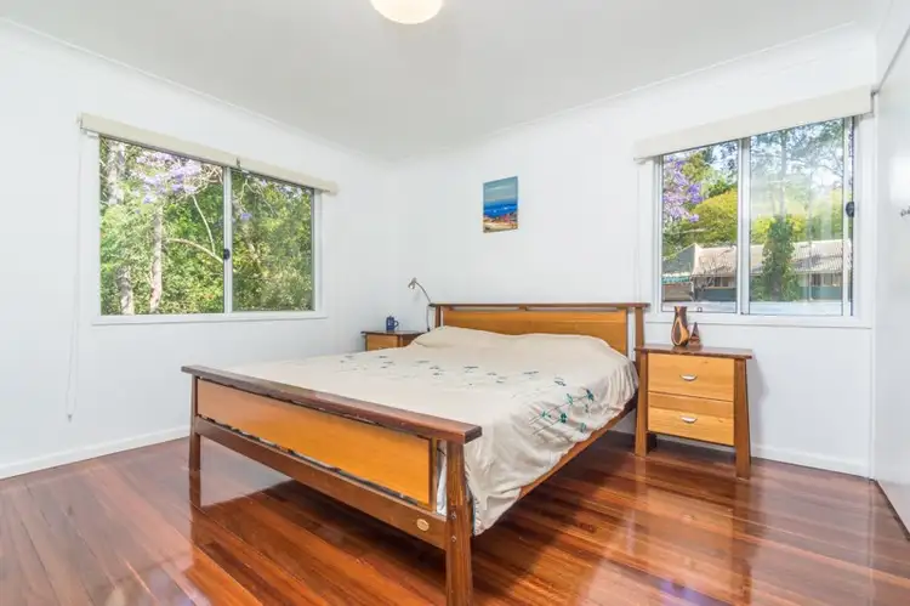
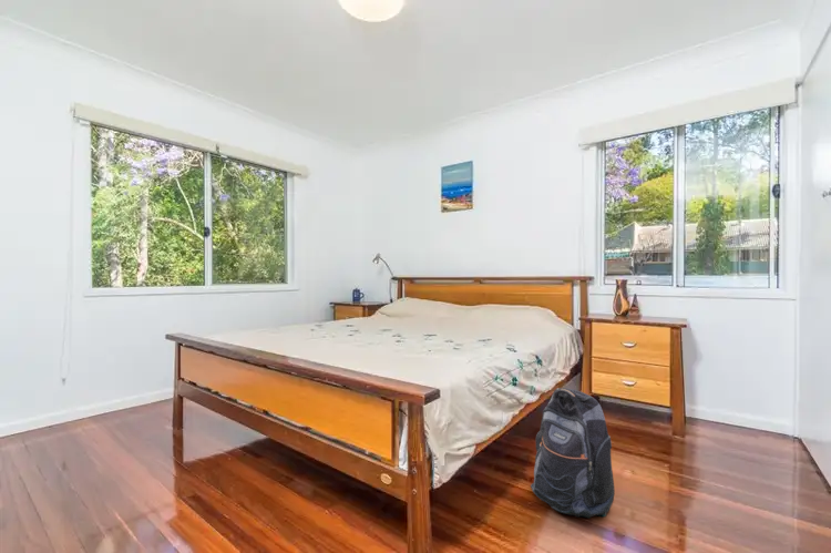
+ backpack (571, 443)
